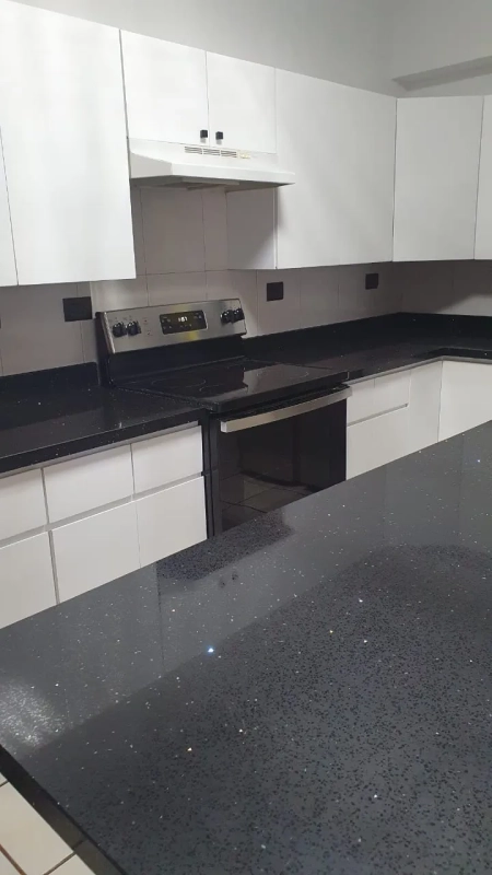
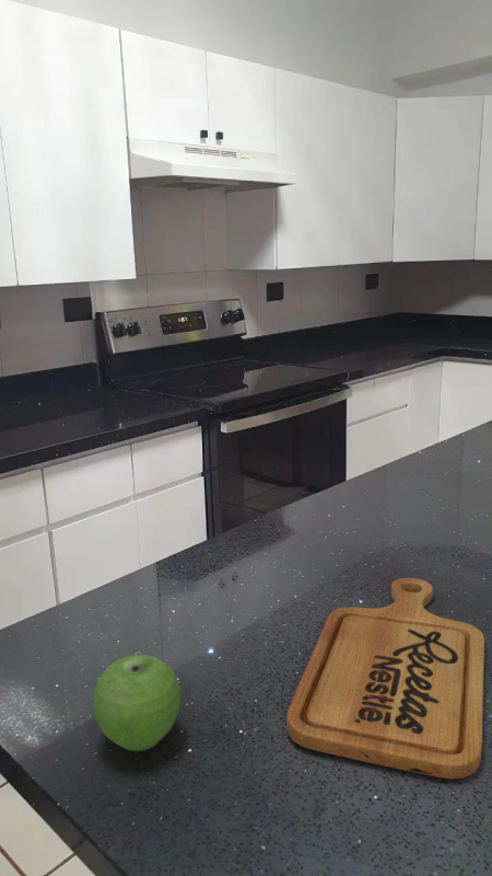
+ fruit (137, 703)
+ cutting board (398, 652)
